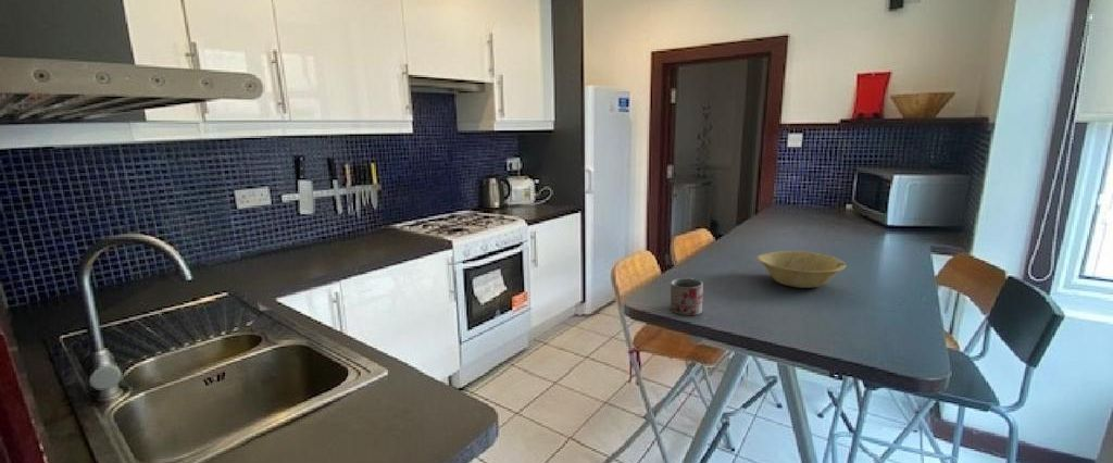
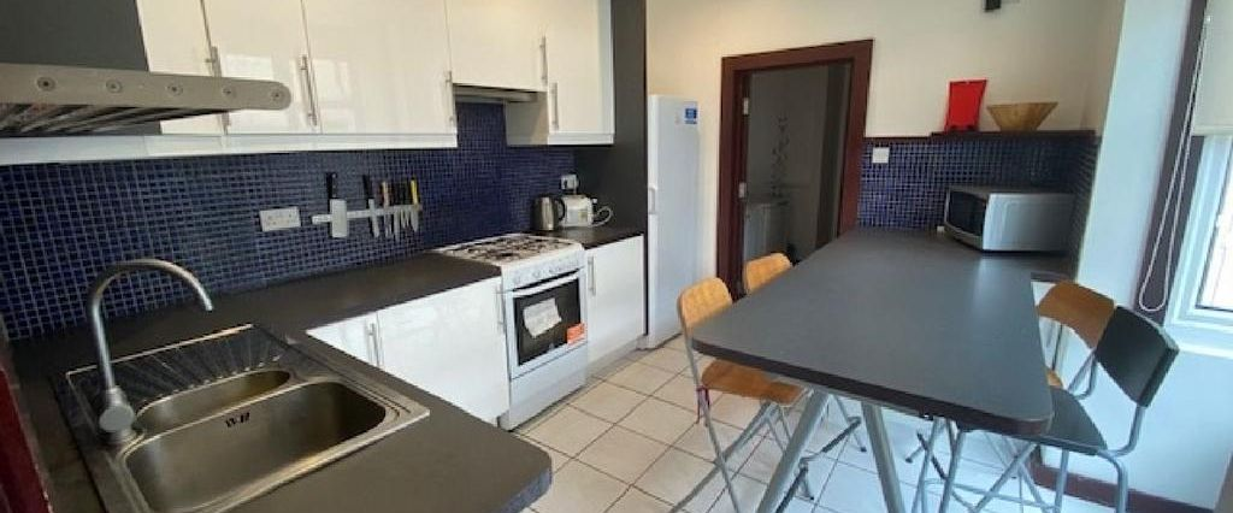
- mug (688, 295)
- bowl (799, 271)
